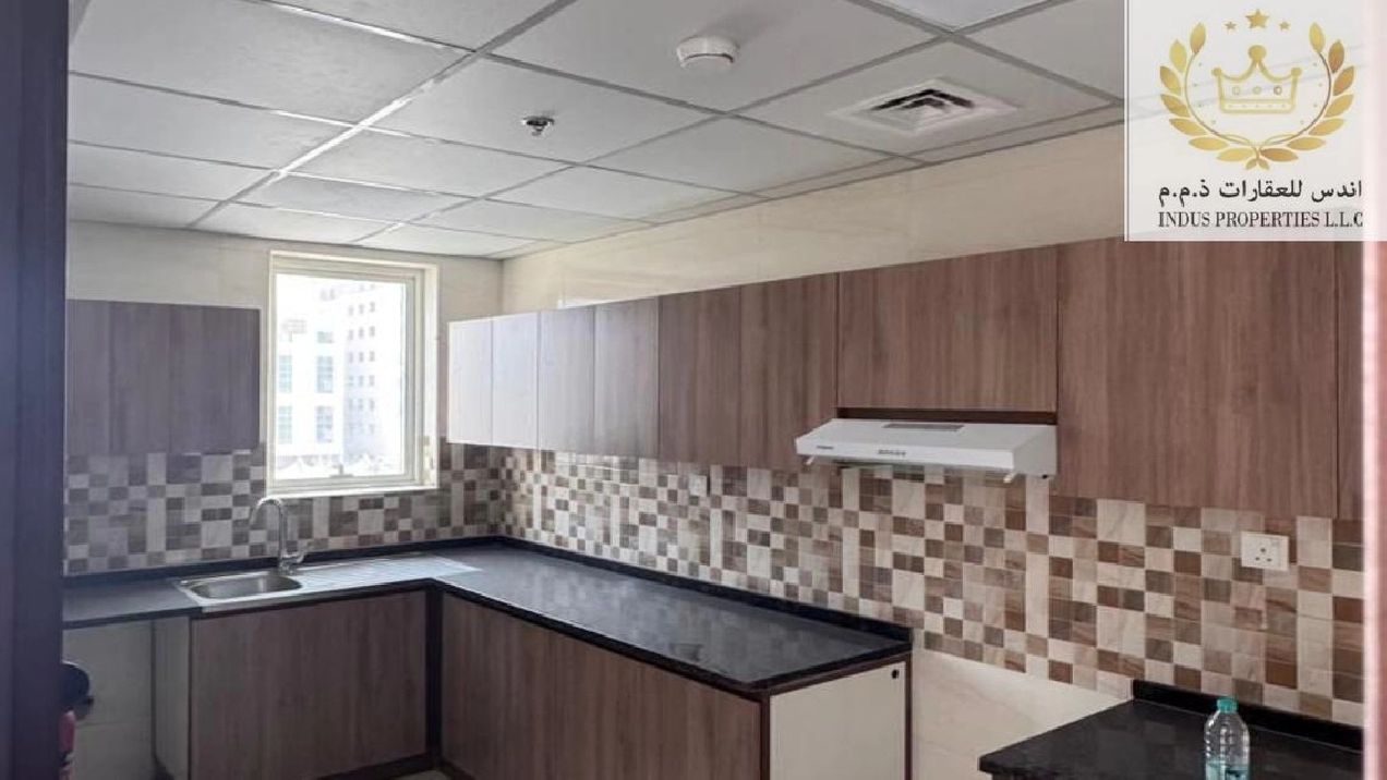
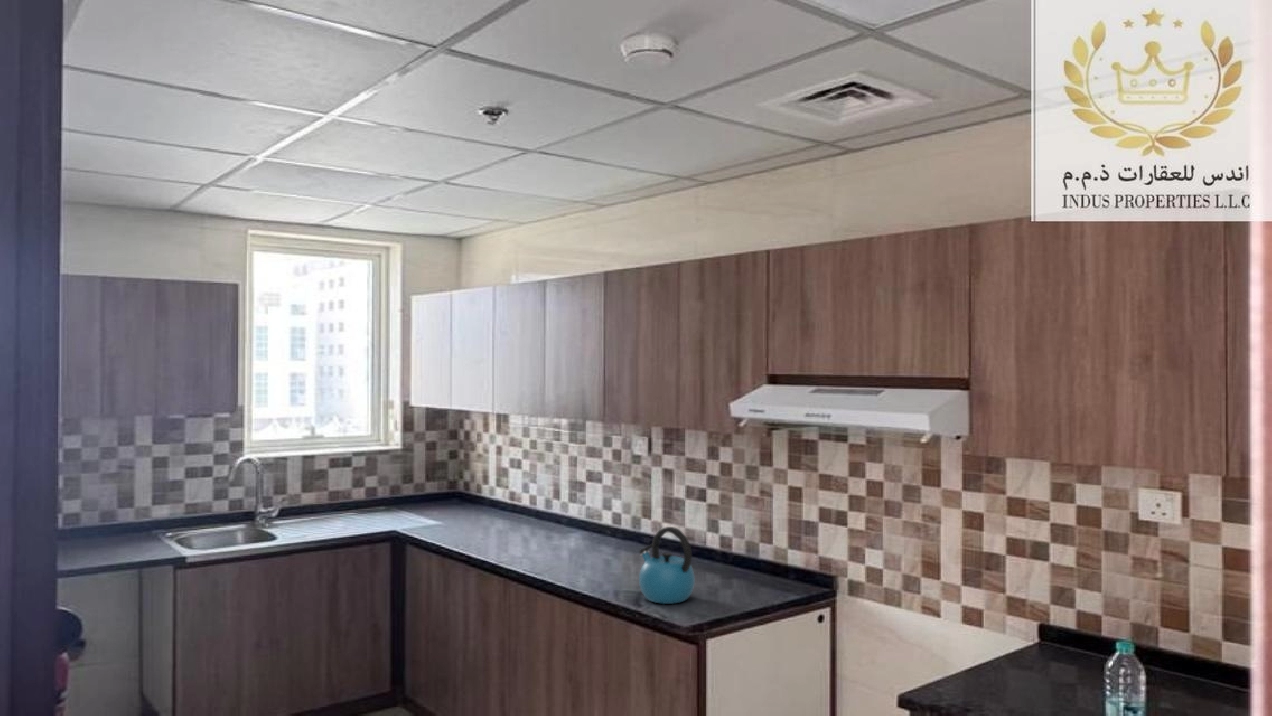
+ kettle (664, 562)
